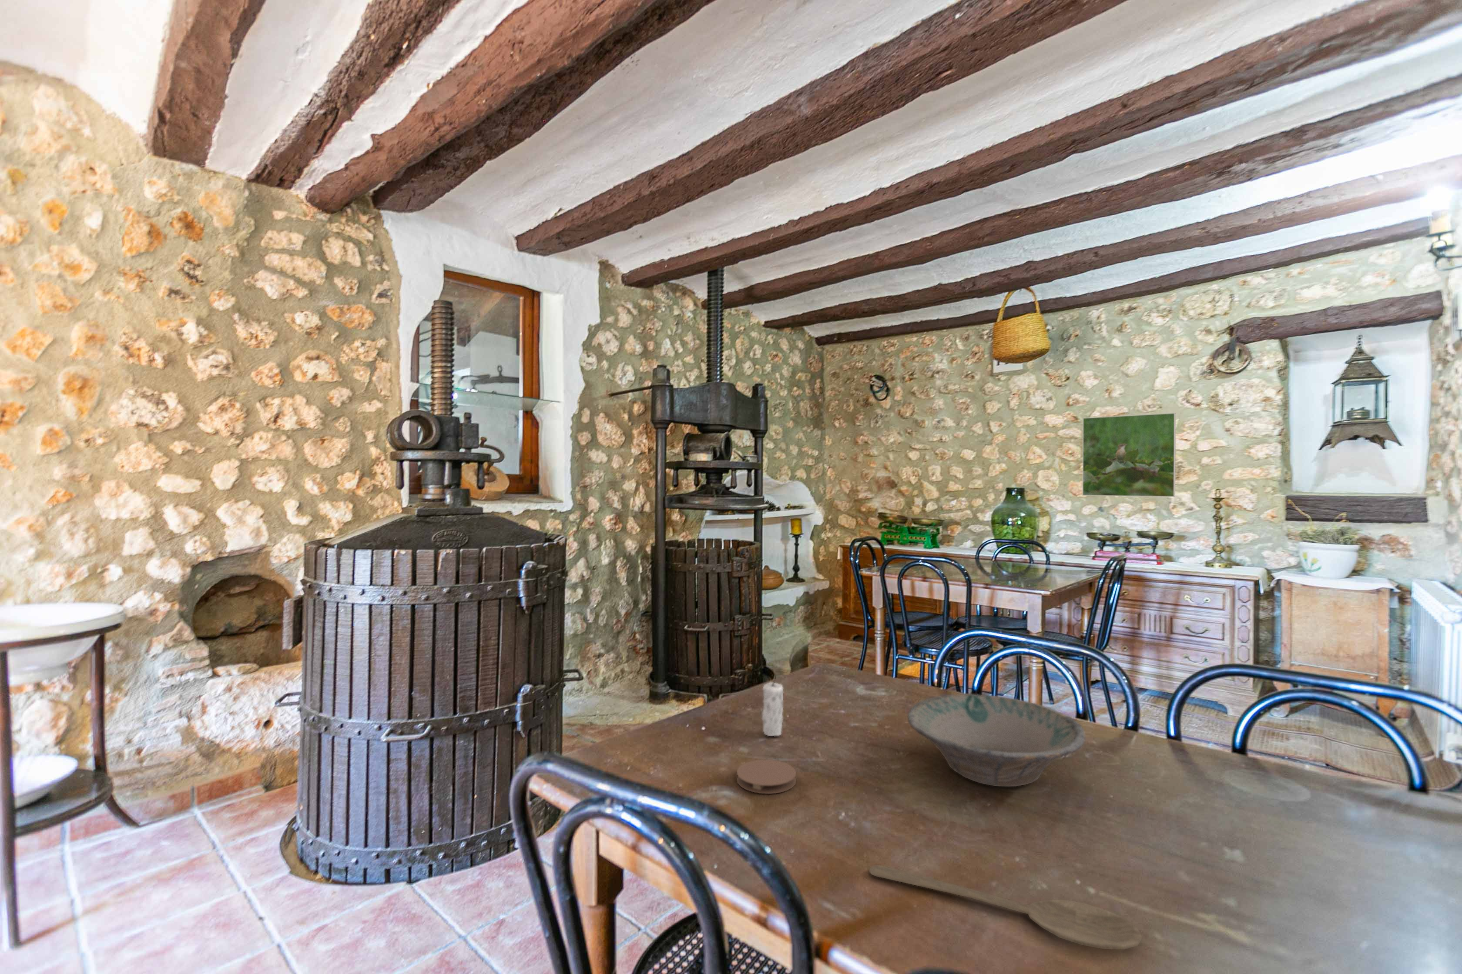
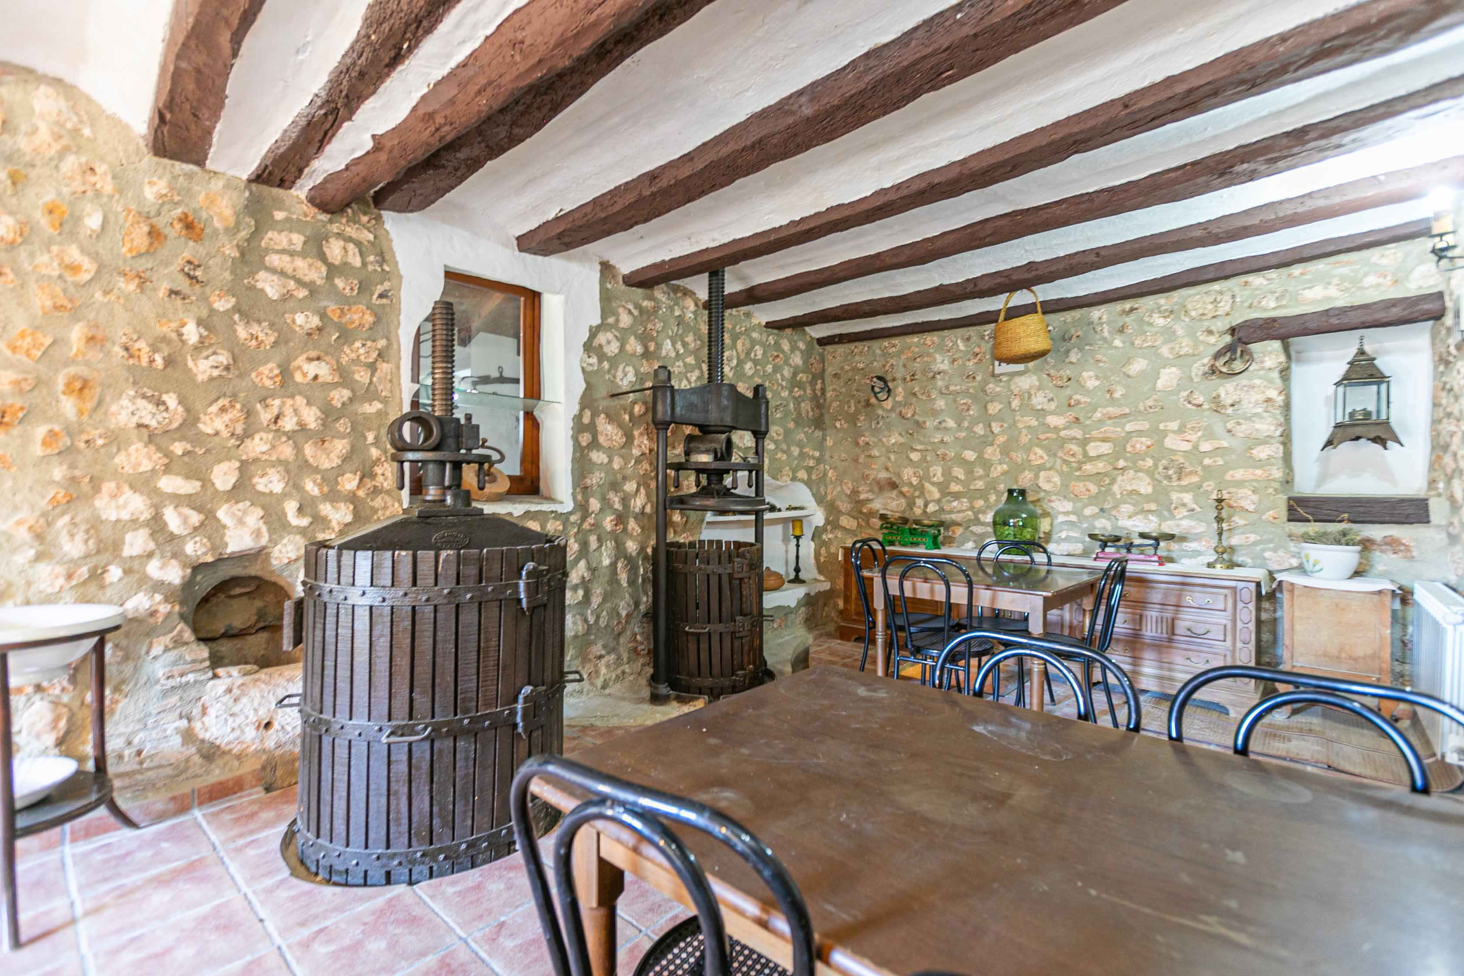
- coaster (766, 776)
- bowl (993, 745)
- candle (772, 704)
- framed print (1127, 455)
- wooden spoon (993, 900)
